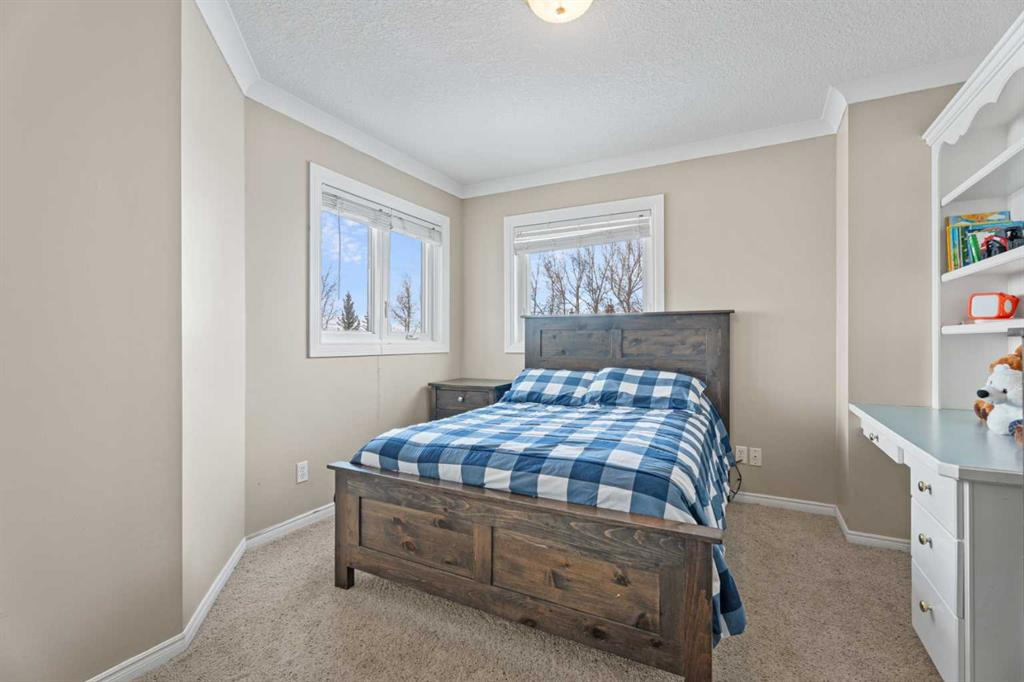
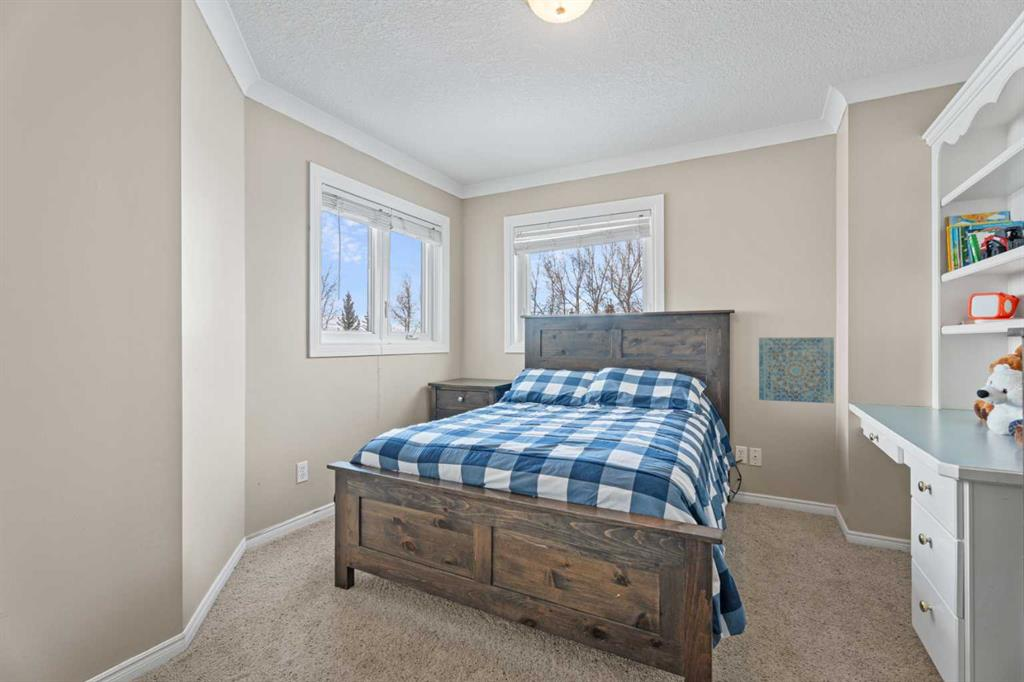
+ wall art (795, 369)
